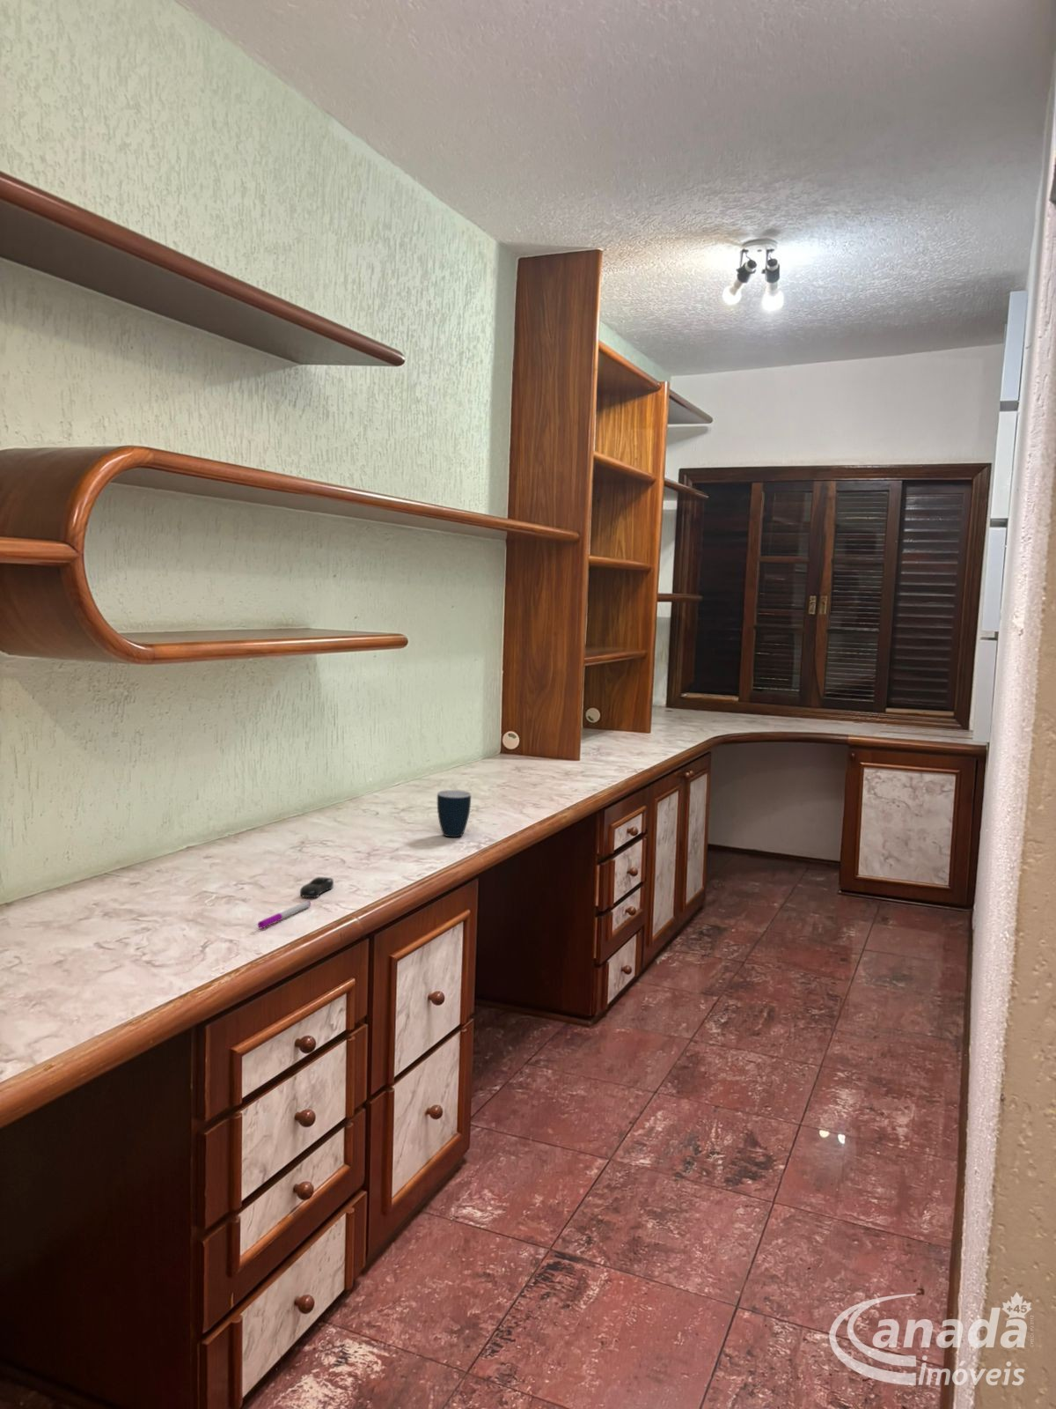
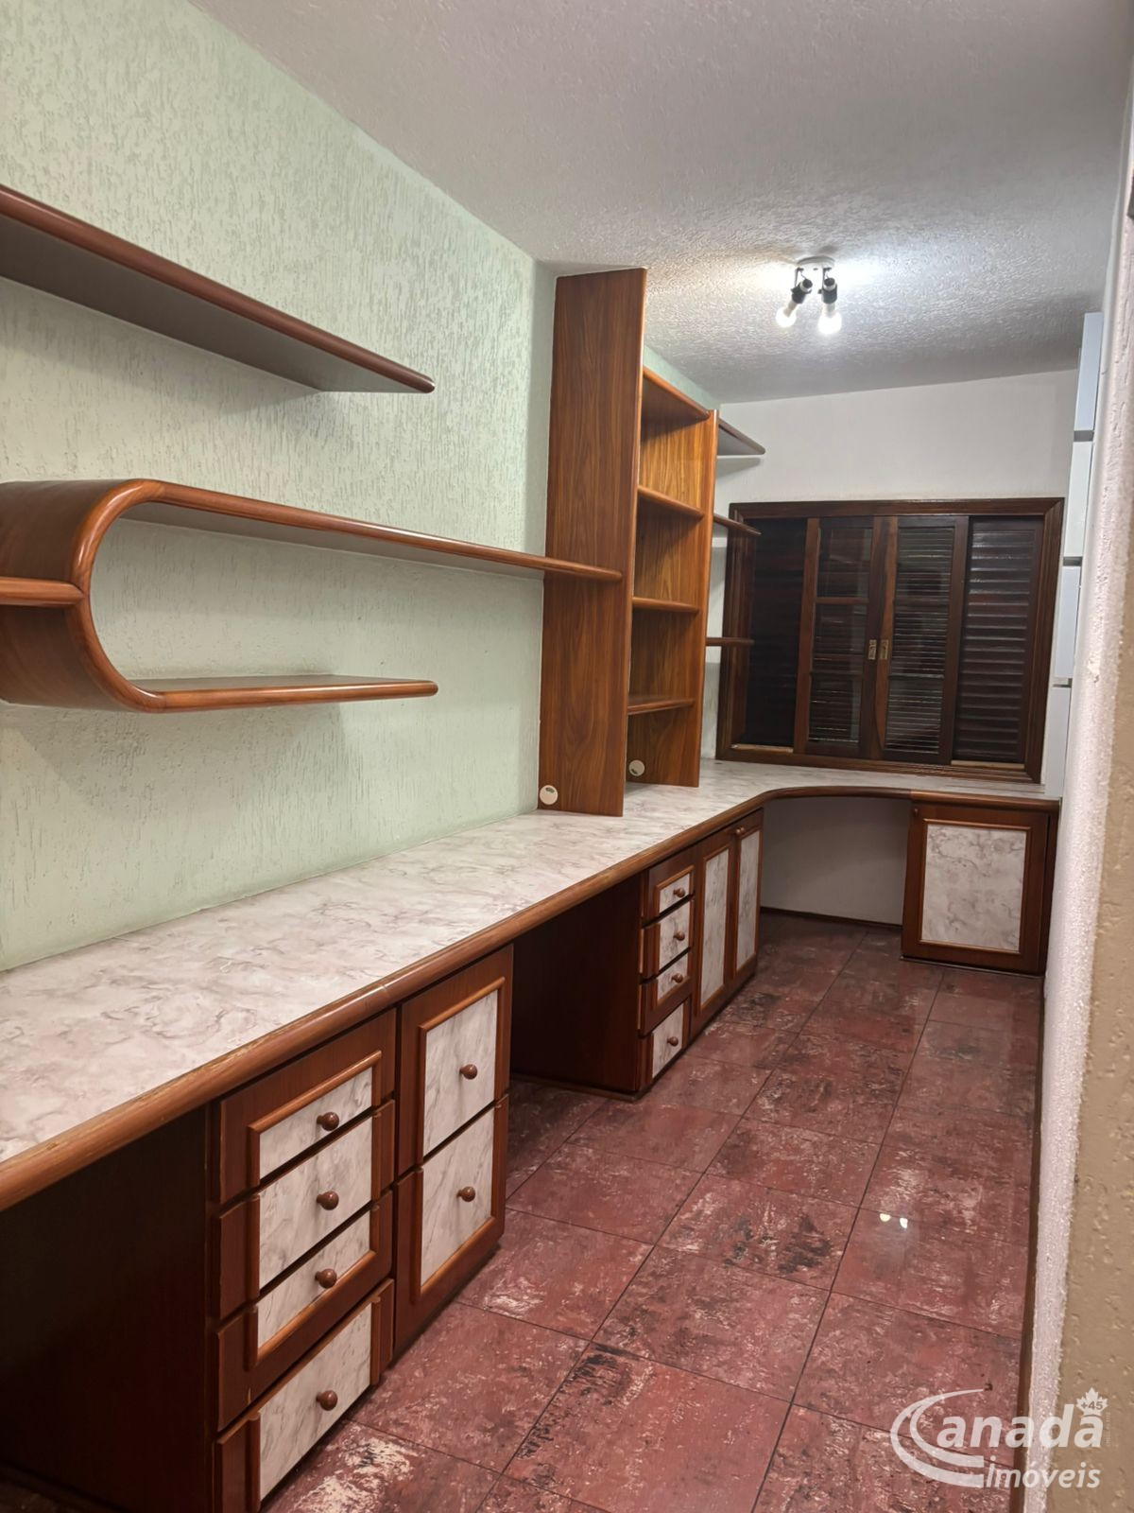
- mug (456, 813)
- computer mouse (322, 880)
- pen (285, 913)
